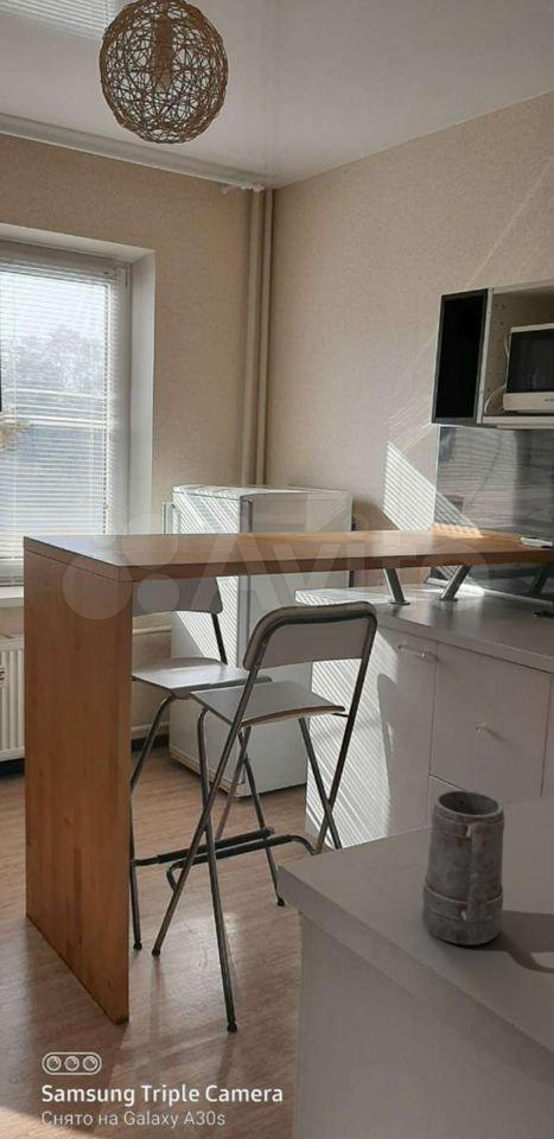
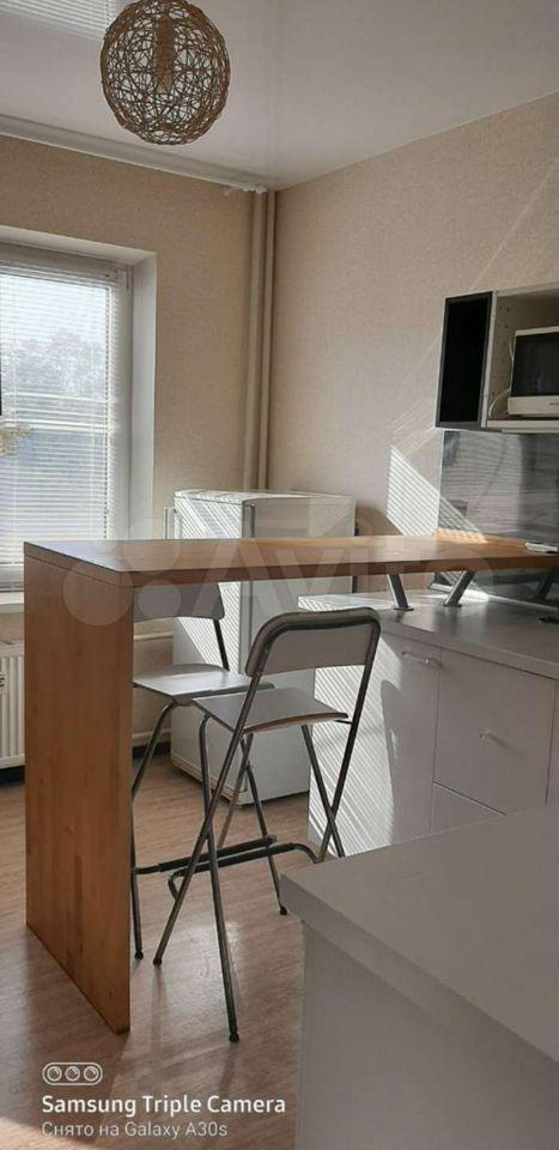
- mug (466, 871)
